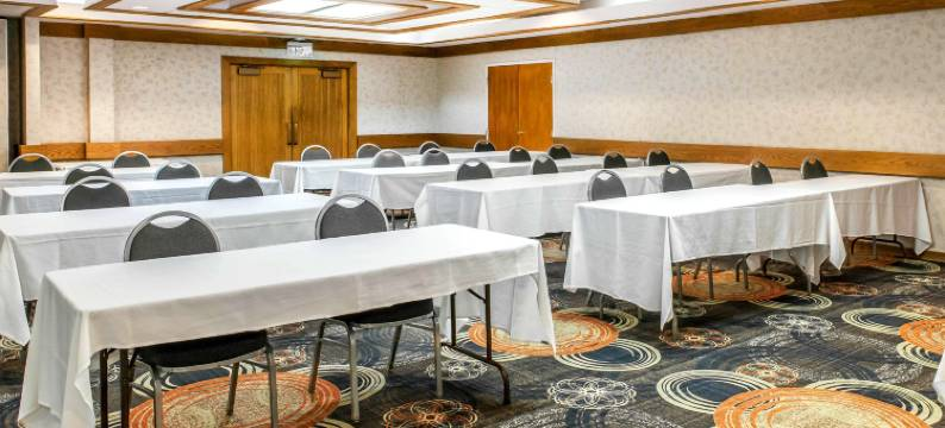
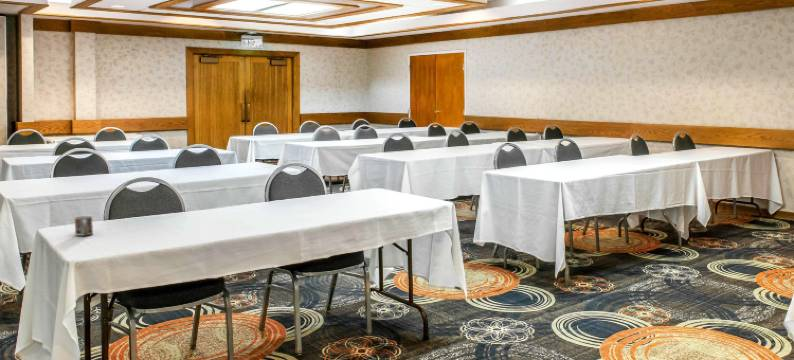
+ cup (84, 226)
